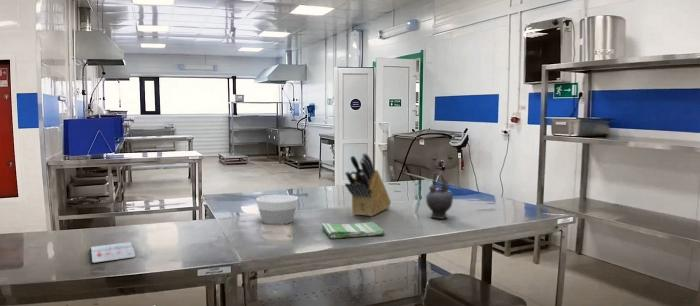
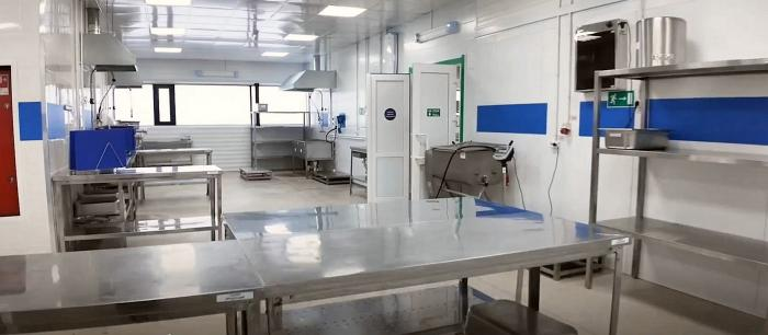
- bowl (277, 209)
- knife block (368, 182)
- dish towel (352, 228)
- diary (112, 250)
- teapot (437, 194)
